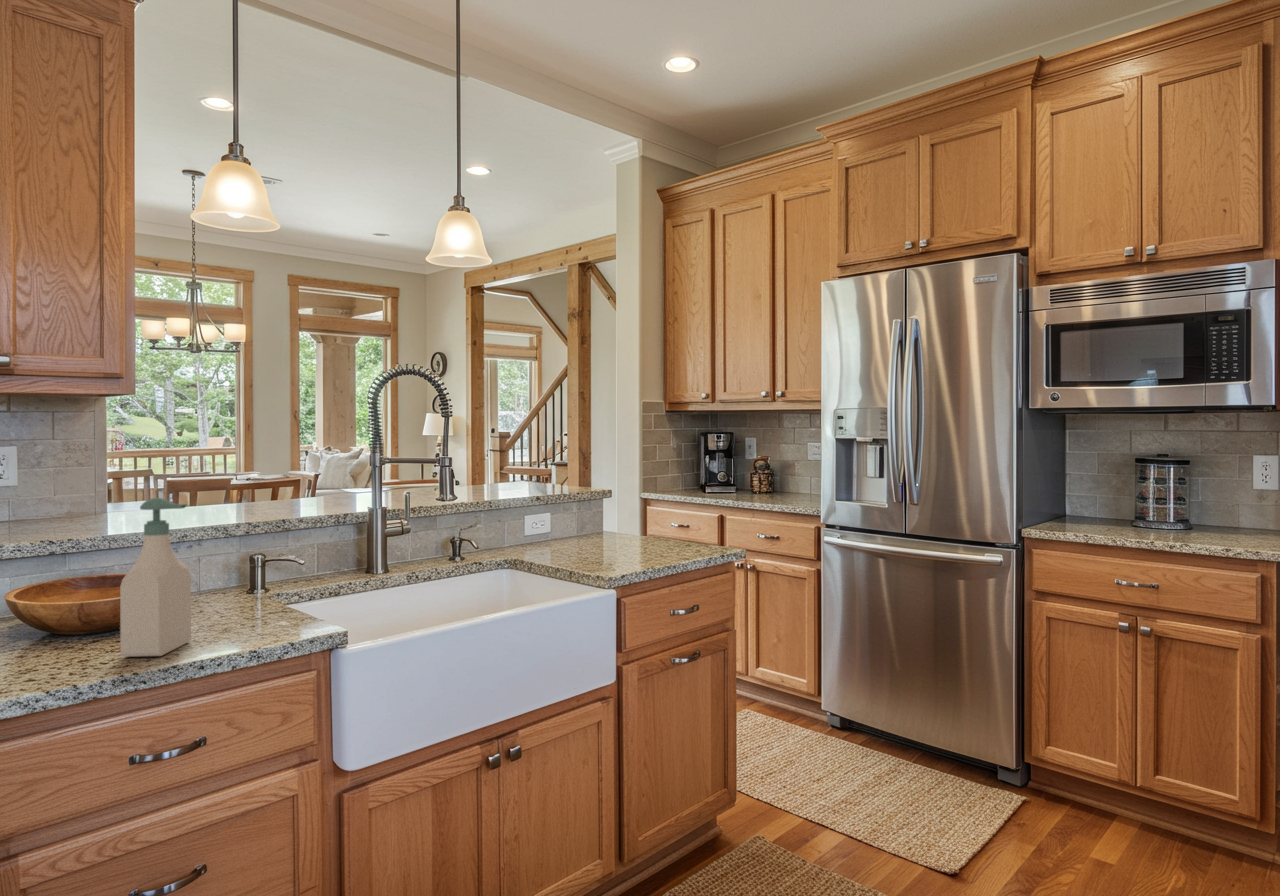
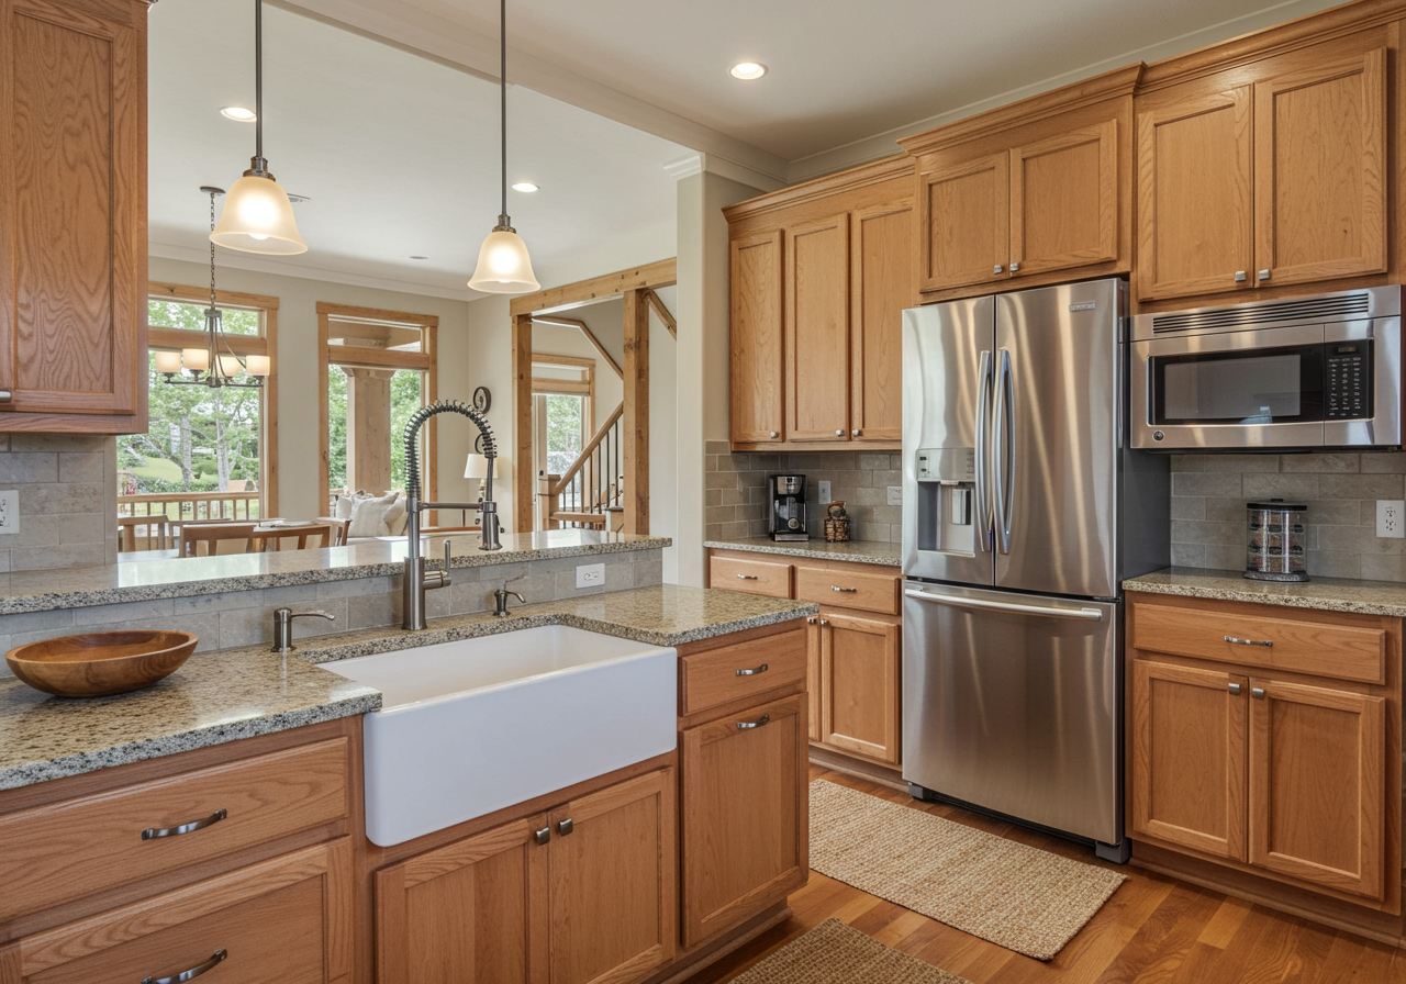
- soap bottle (162, 573)
